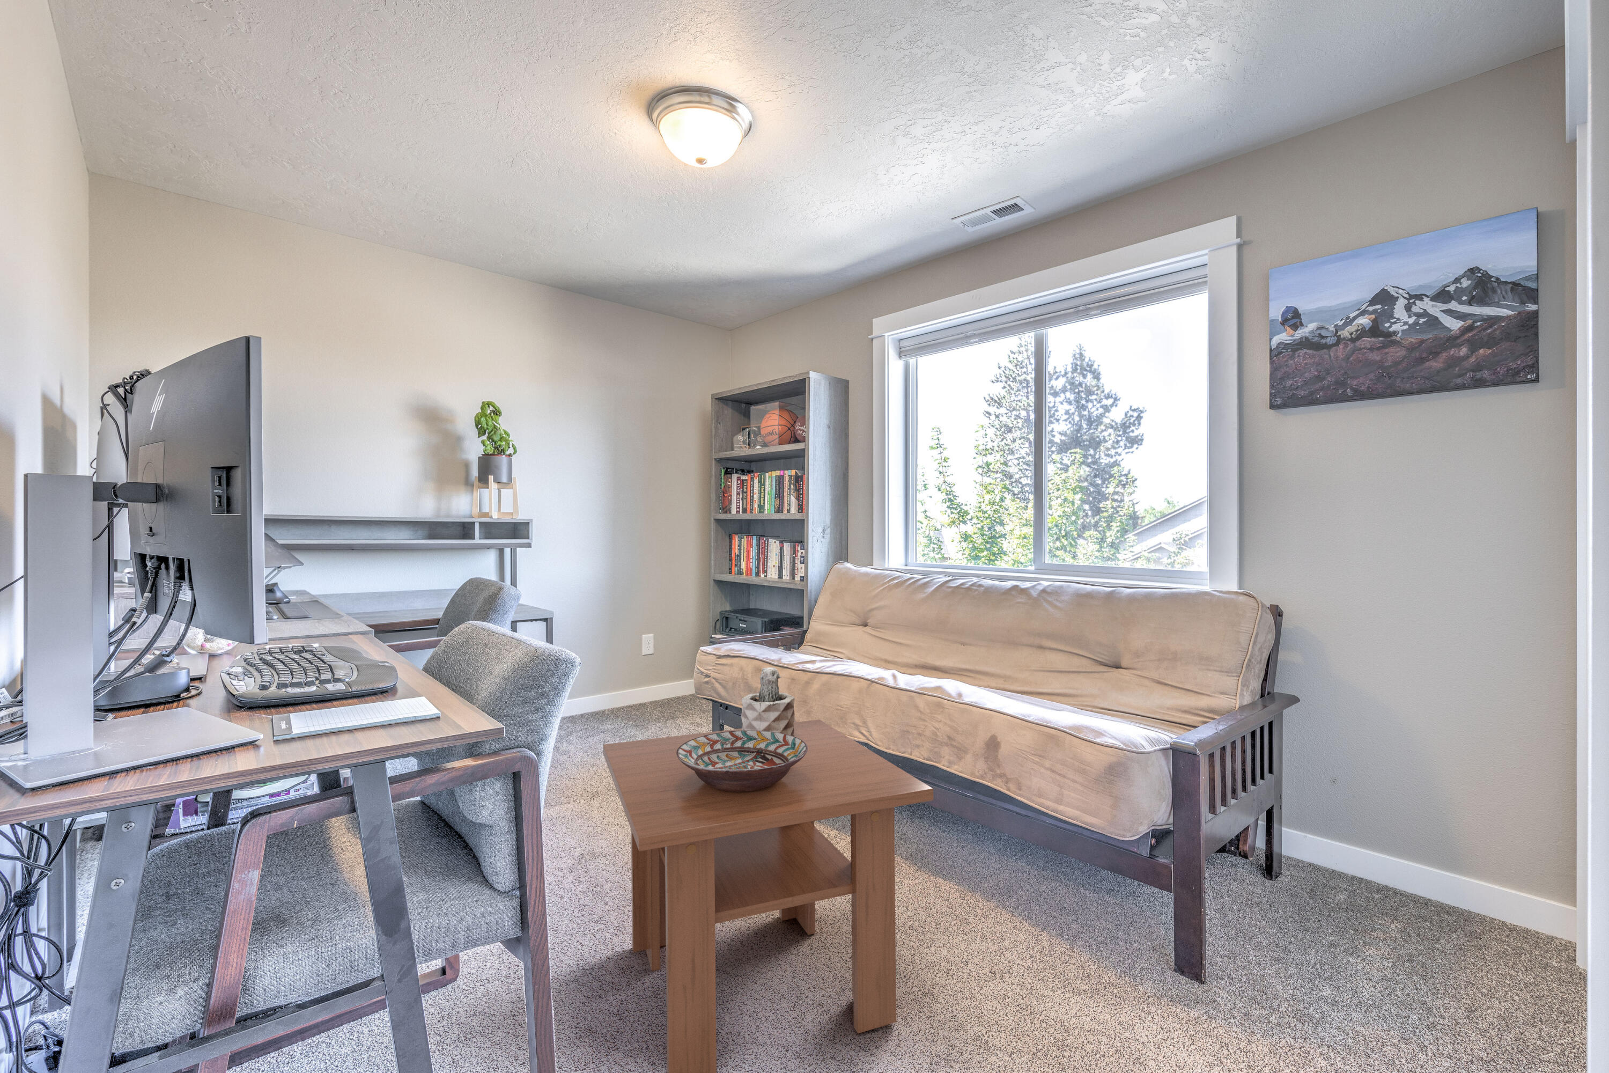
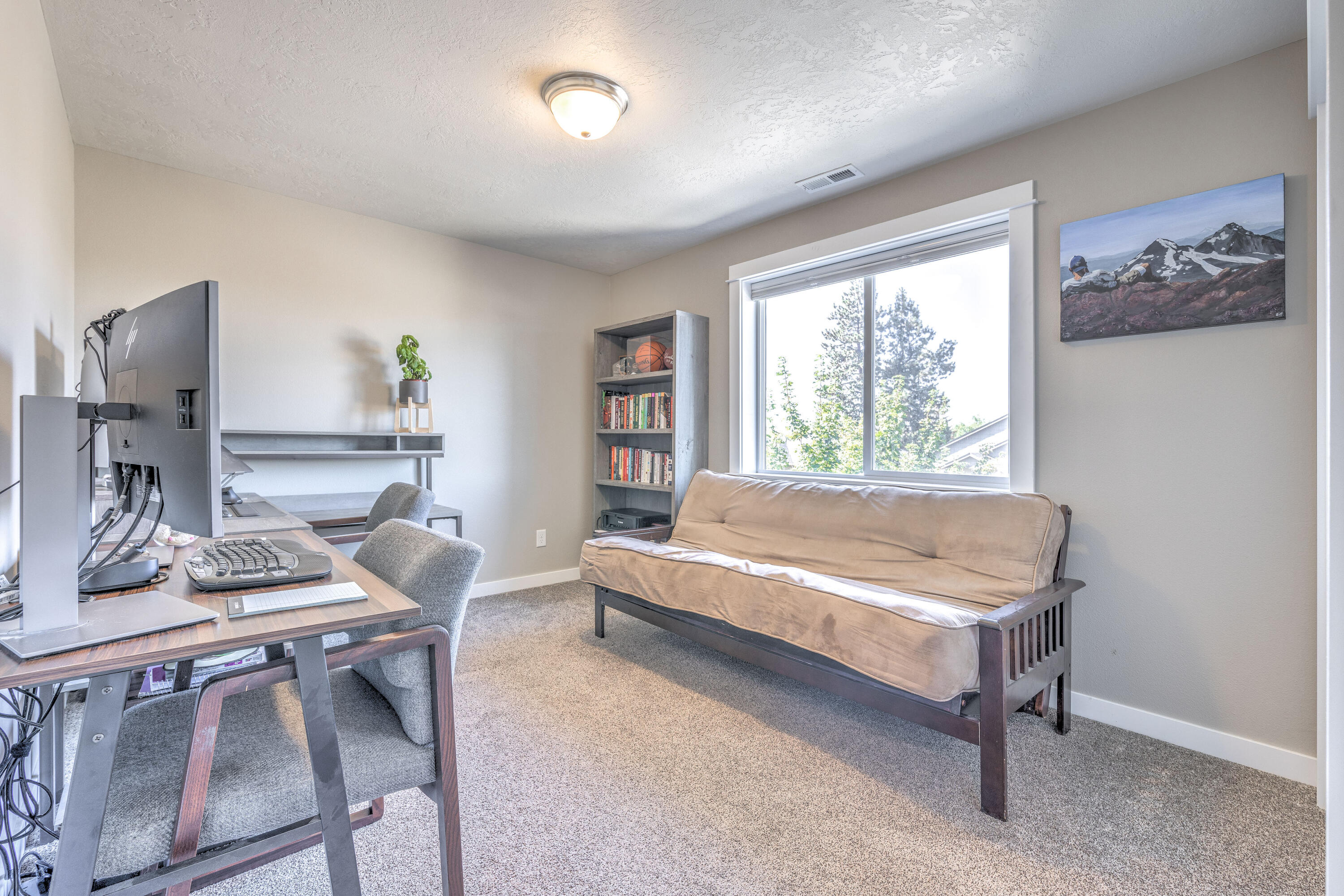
- coffee table (752, 873)
- succulent plant (767, 701)
- decorative bowl (742, 764)
